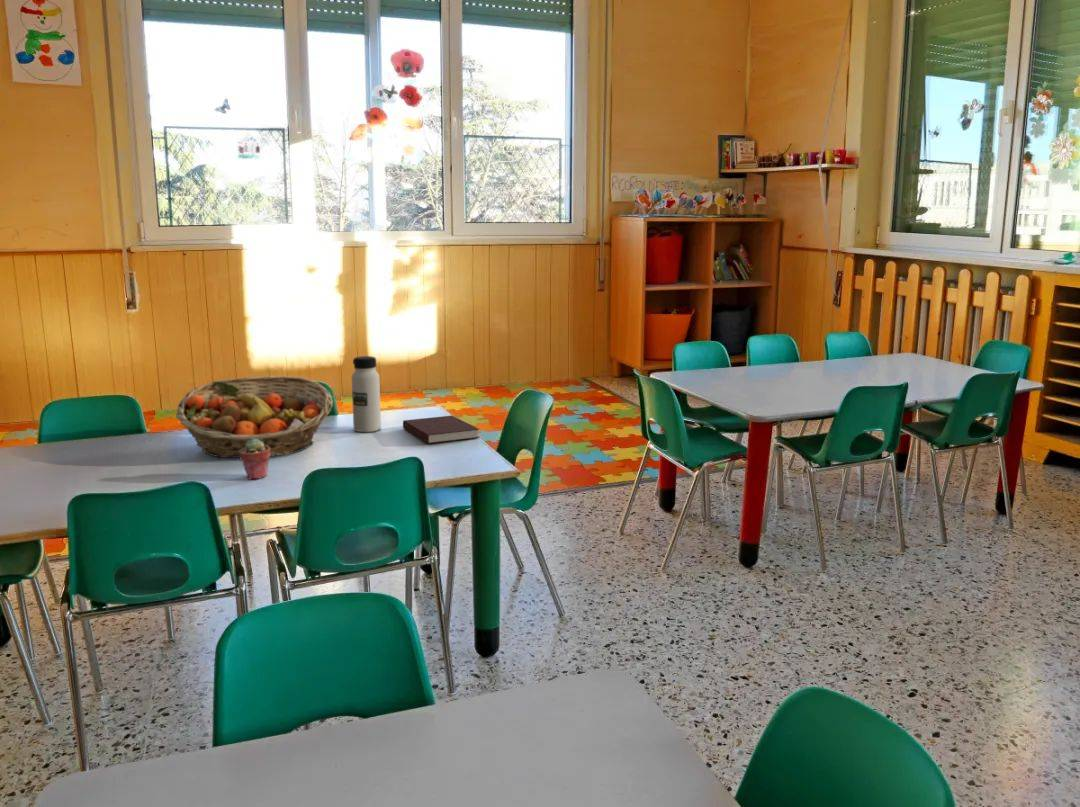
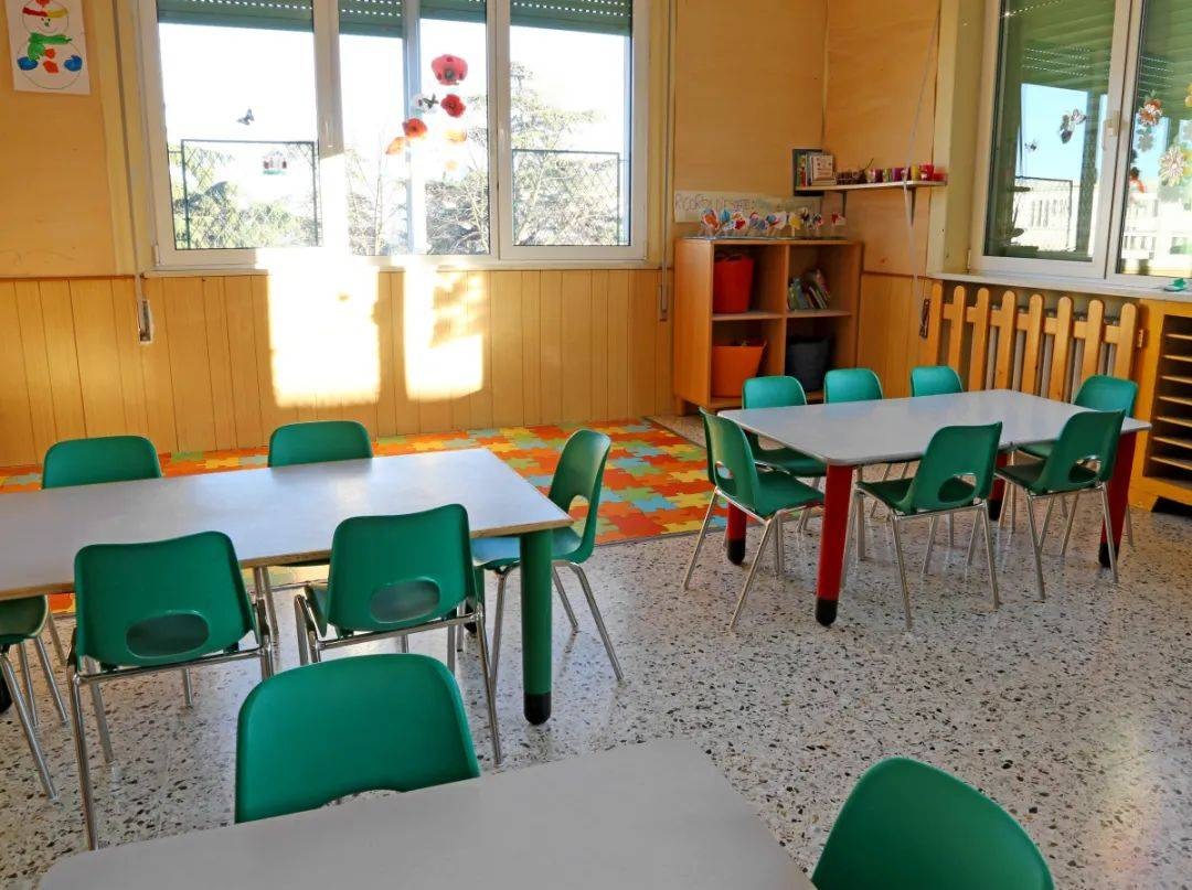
- notebook (440, 428)
- fruit basket (256, 416)
- water bottle (366, 393)
- potted succulent (255, 457)
